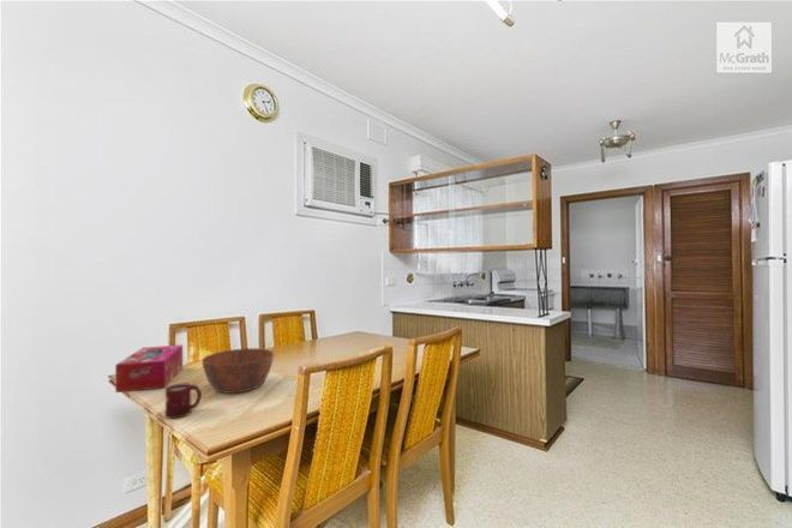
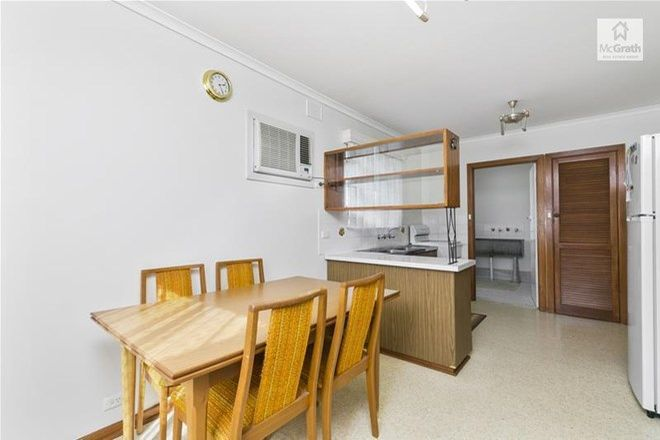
- tissue box (152, 366)
- bowl (239, 371)
- cup (184, 398)
